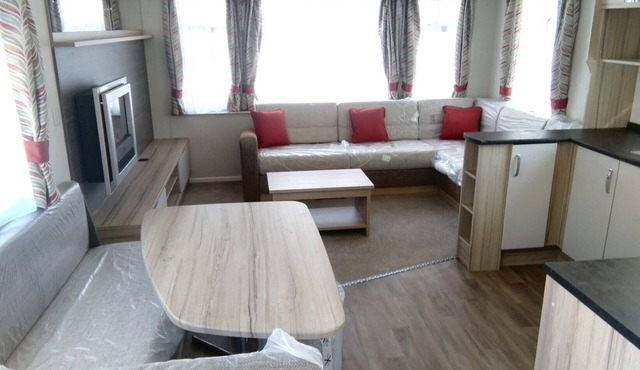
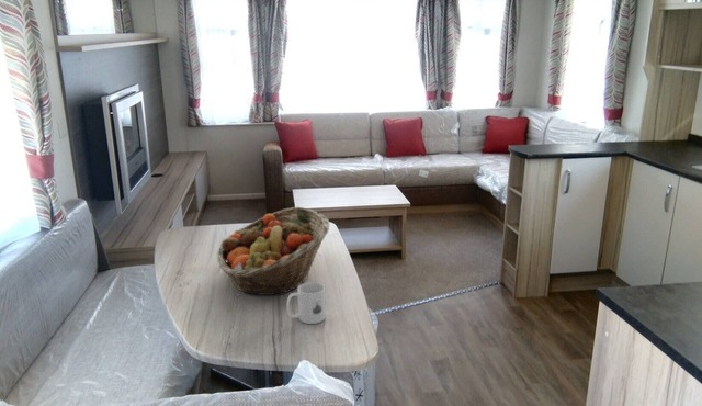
+ mug (306, 303)
+ fruit basket (273, 248)
